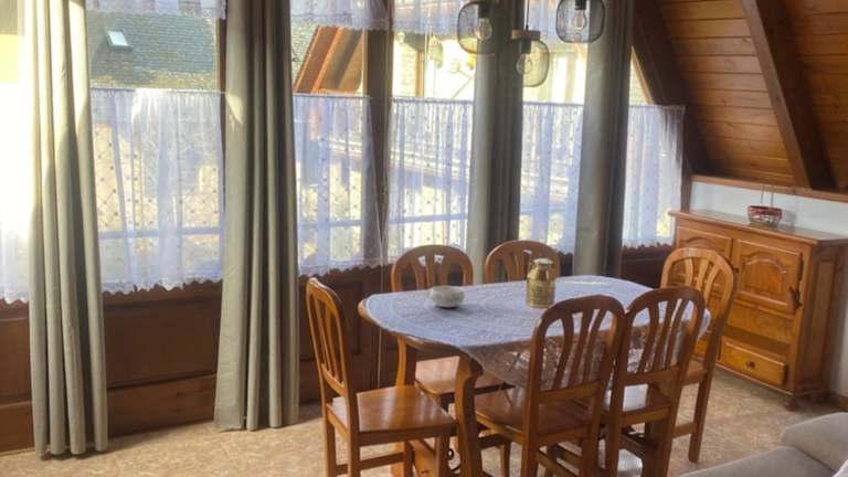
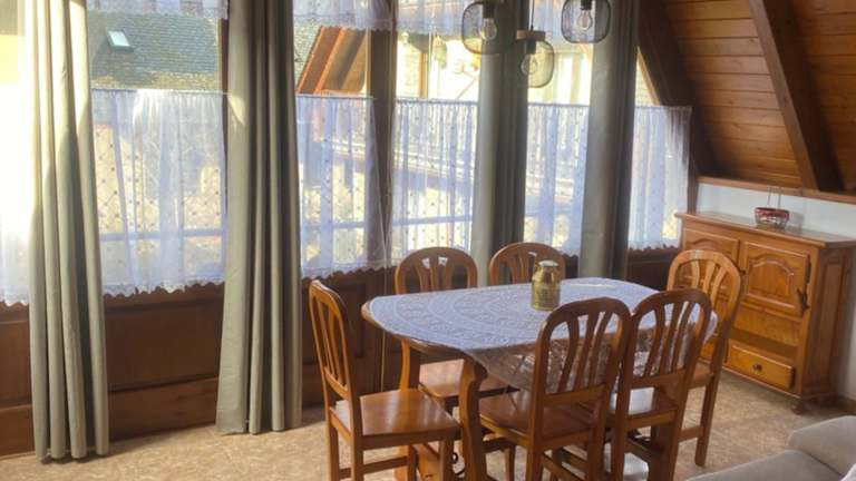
- decorative bowl (444, 297)
